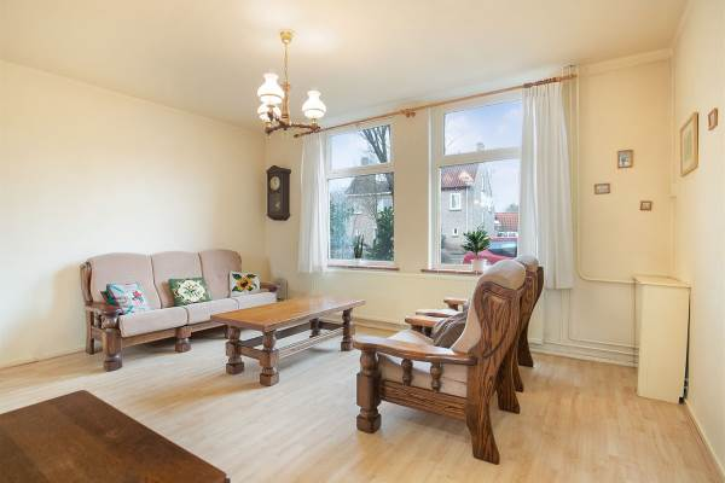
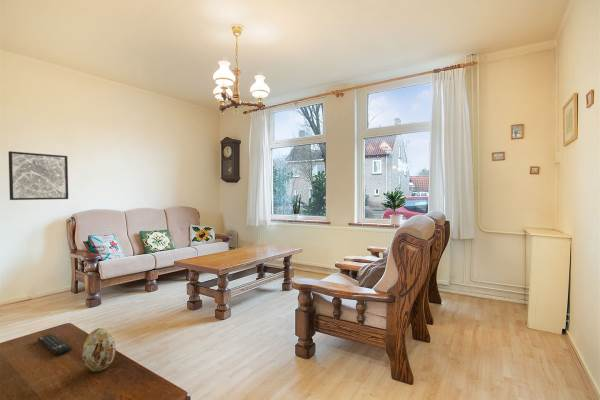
+ wall art (40, 176)
+ remote control (53, 344)
+ decorative egg (99, 348)
